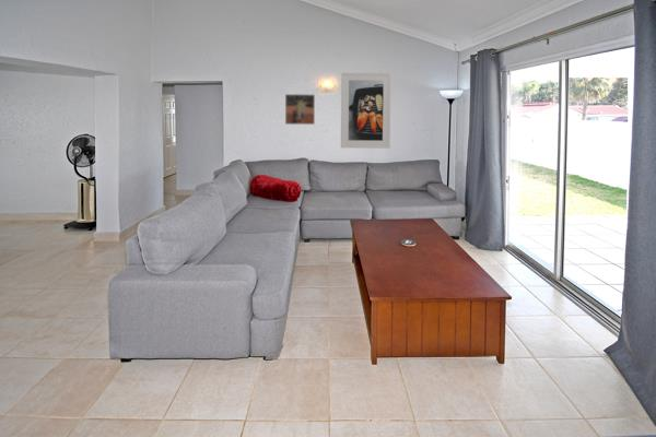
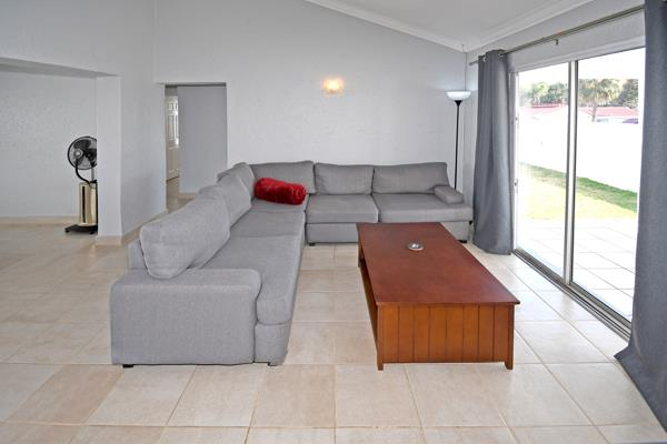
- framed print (300, 109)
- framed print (365, 110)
